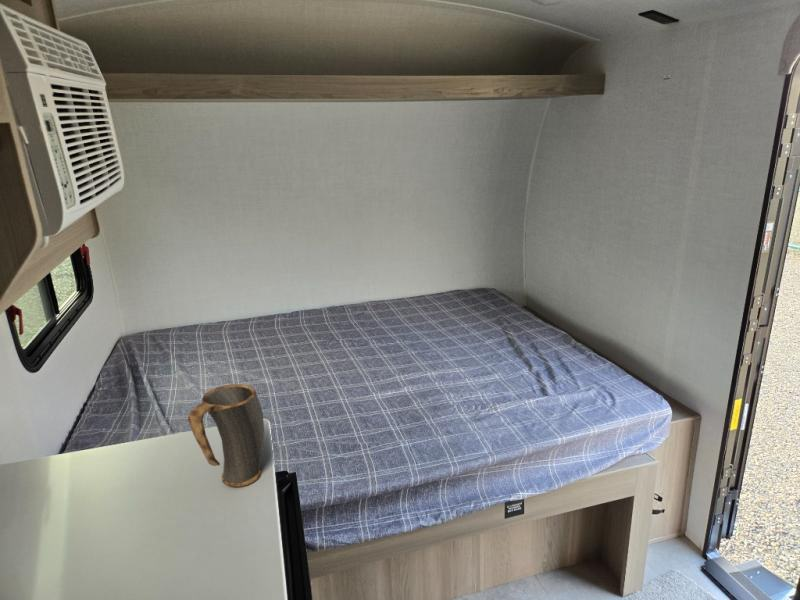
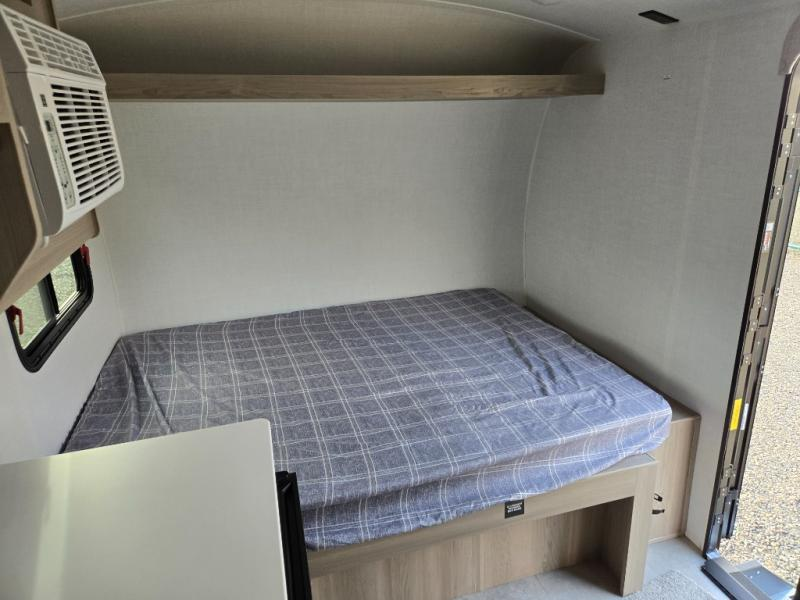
- mug (229, 439)
